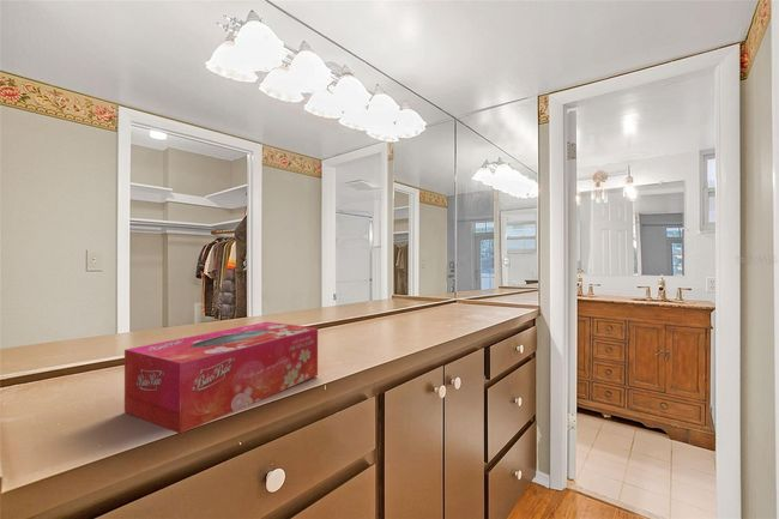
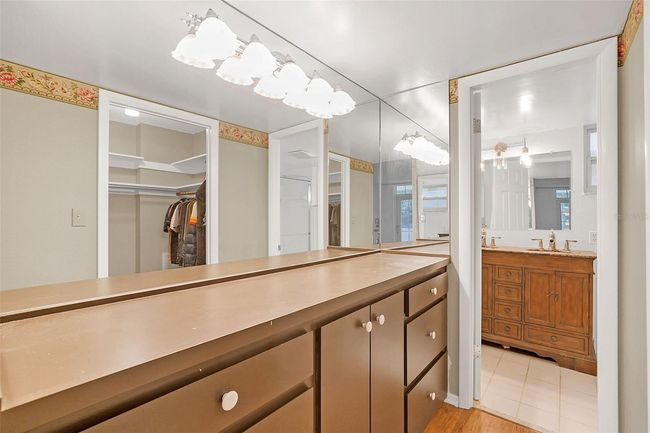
- tissue box (234, 363)
